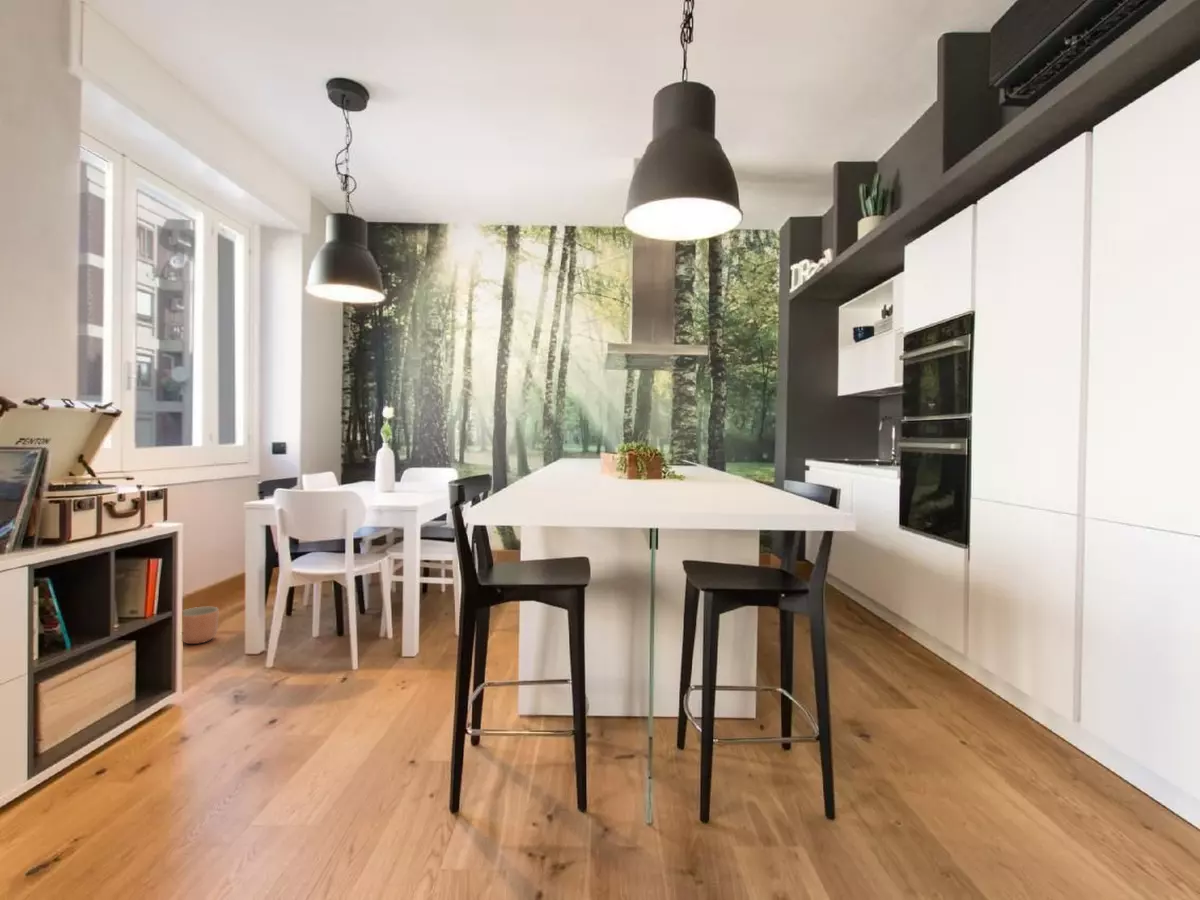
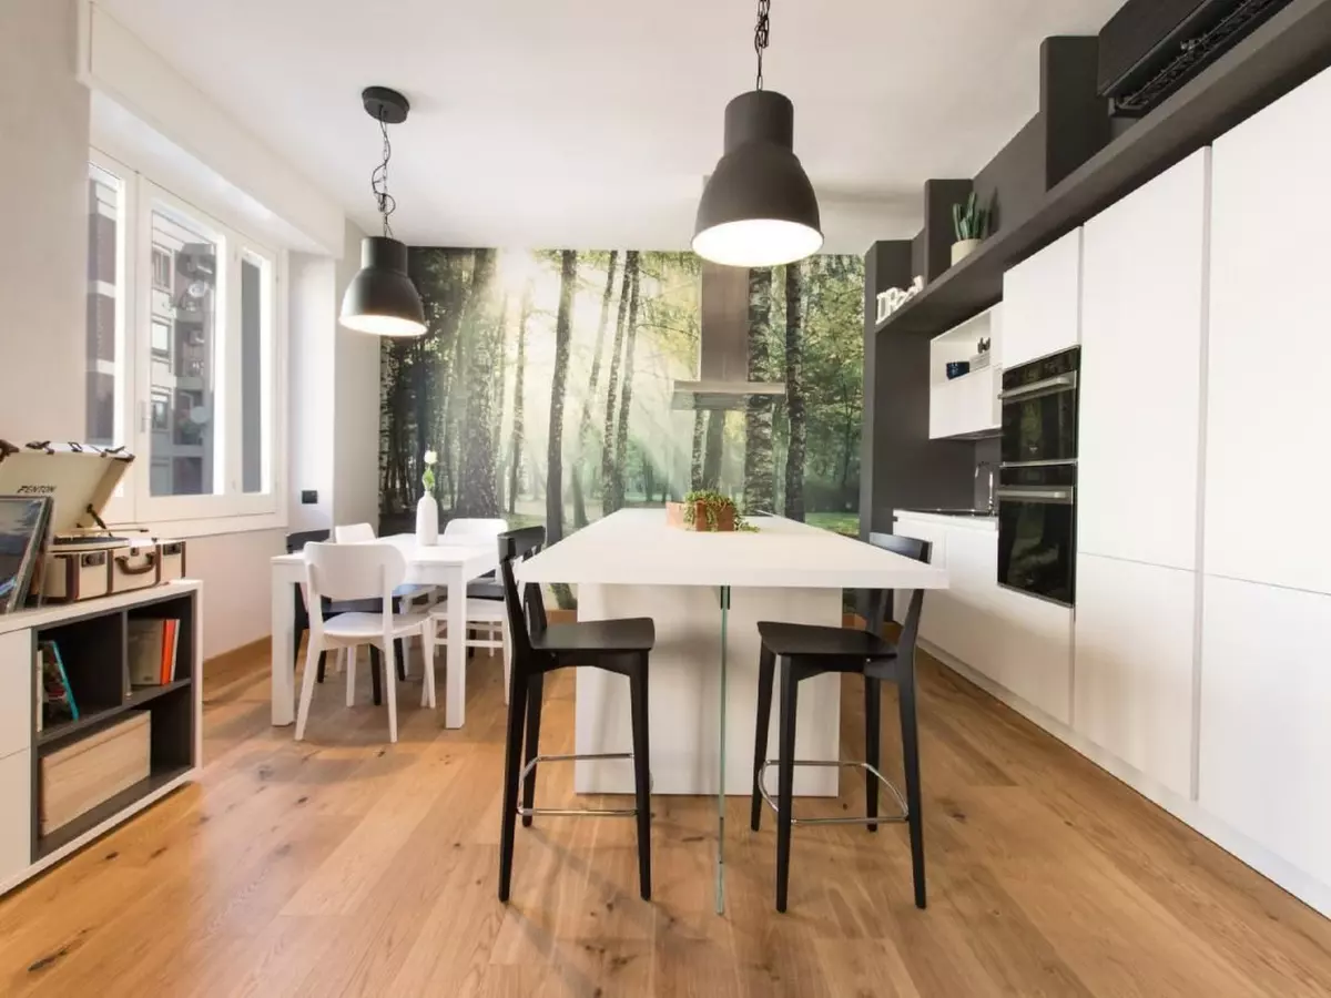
- planter (198, 626)
